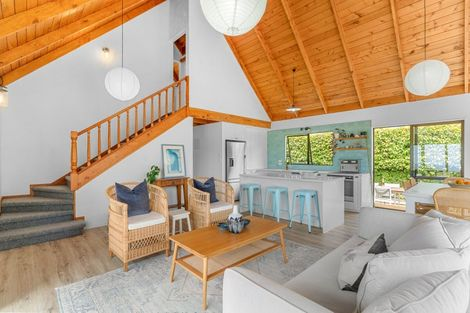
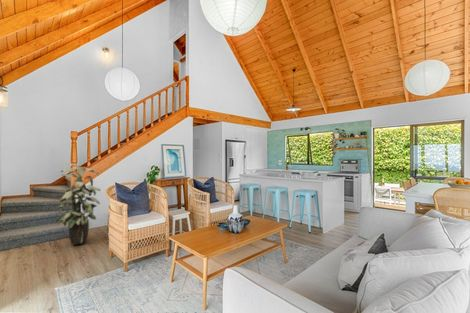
+ indoor plant (77, 203)
